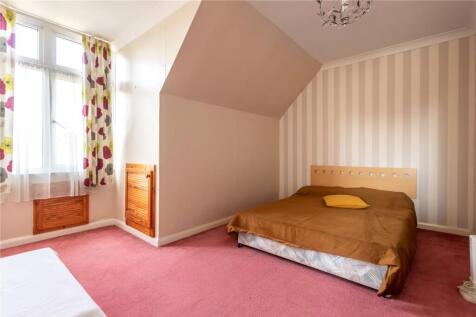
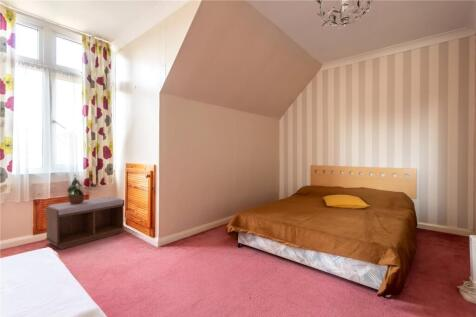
+ potted plant (75, 188)
+ bench (88, 219)
